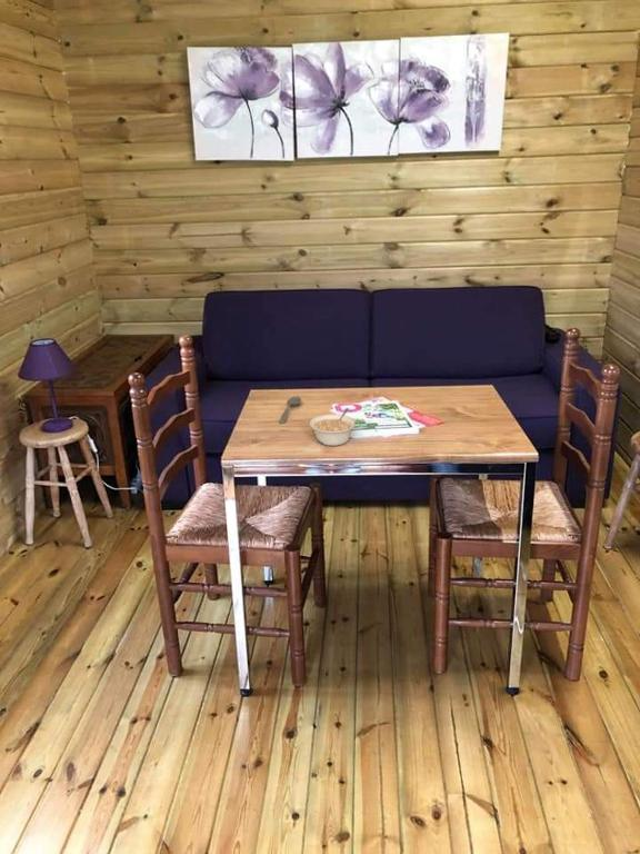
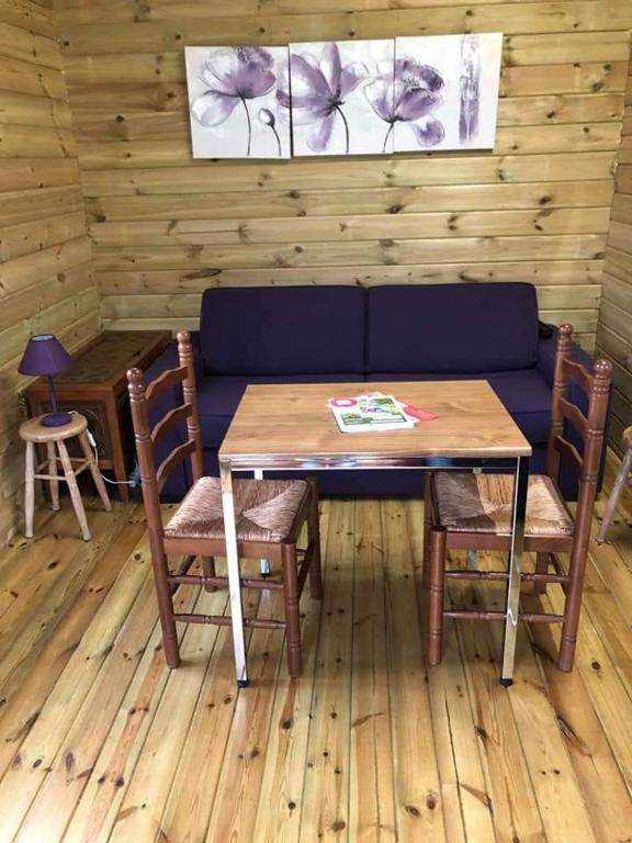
- soupspoon (288, 408)
- legume (332, 428)
